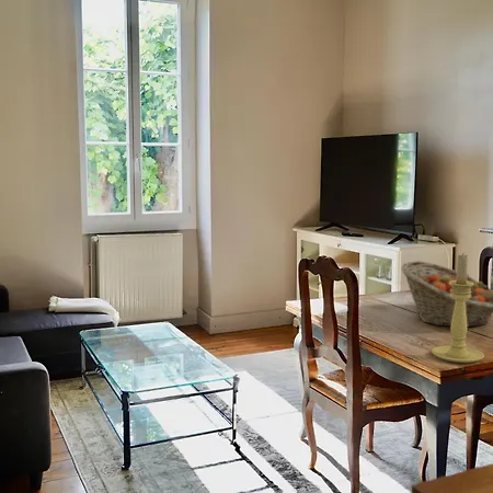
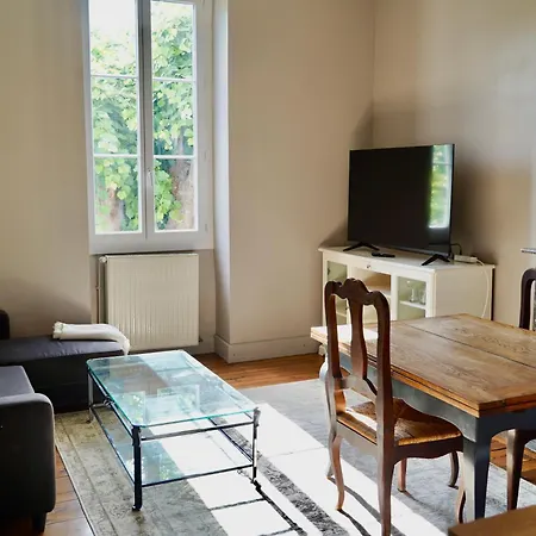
- fruit basket (449, 291)
- candle holder (460, 305)
